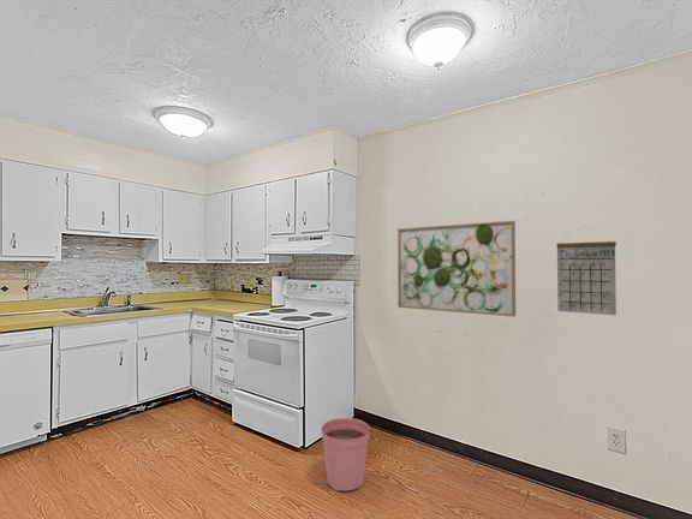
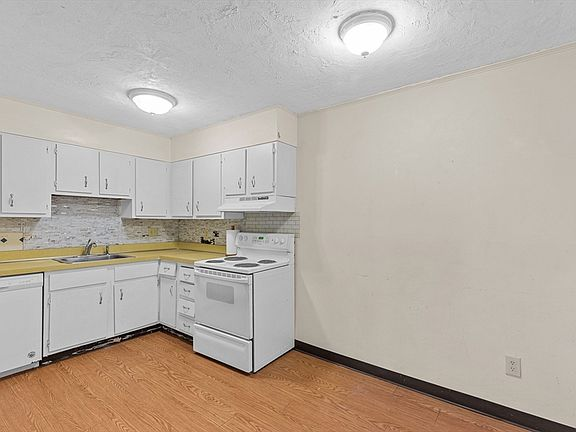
- calendar (585, 269)
- plant pot (345, 454)
- wall art (449, 268)
